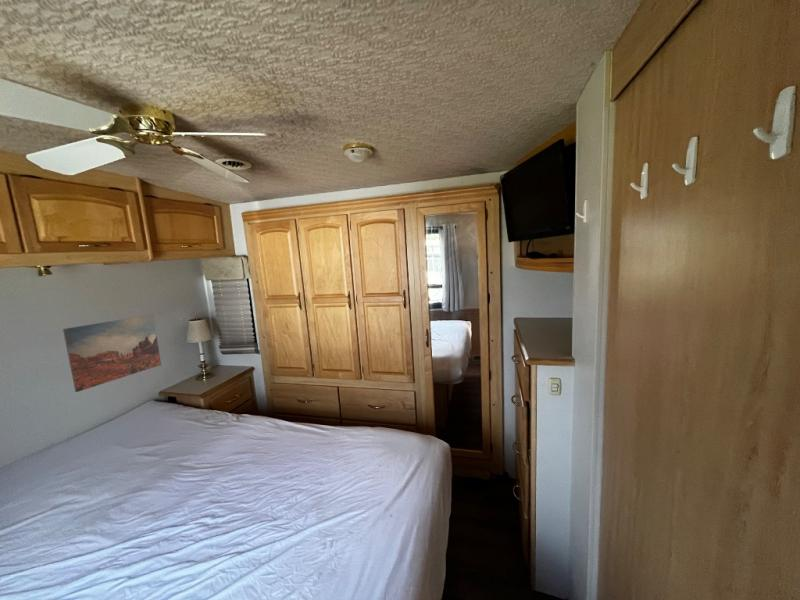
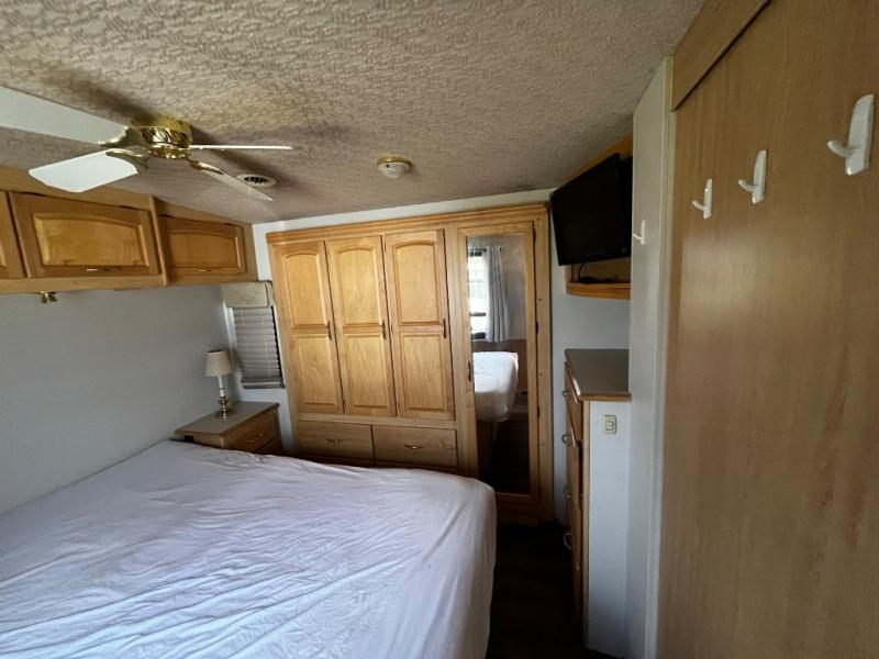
- wall art (118, 349)
